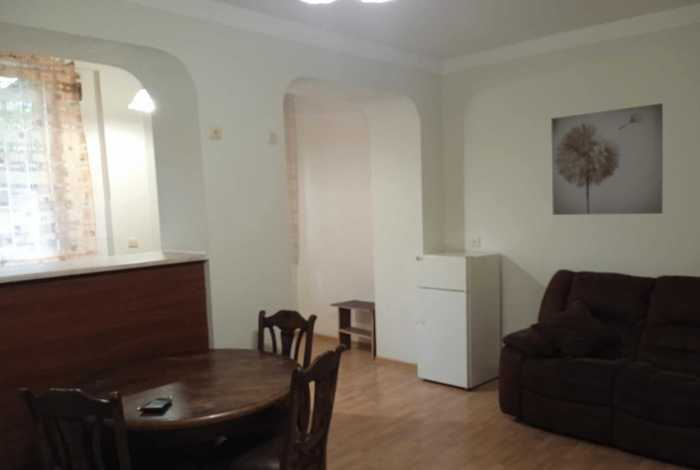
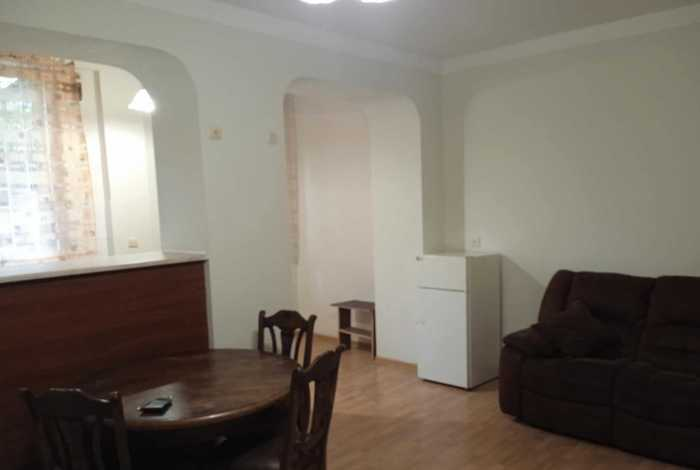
- wall art (603, 163)
